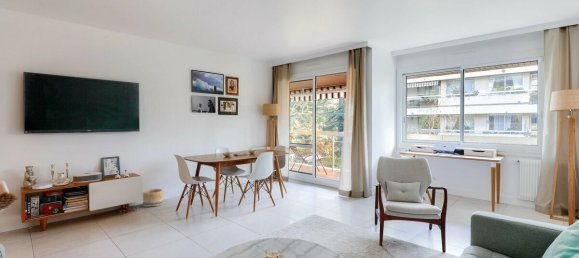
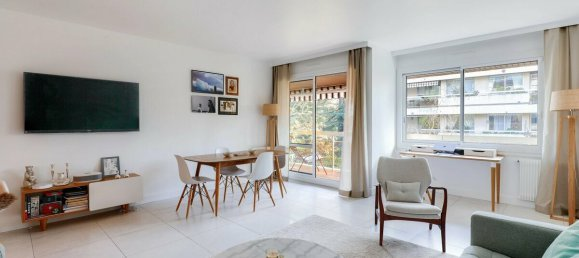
- basket (153, 197)
